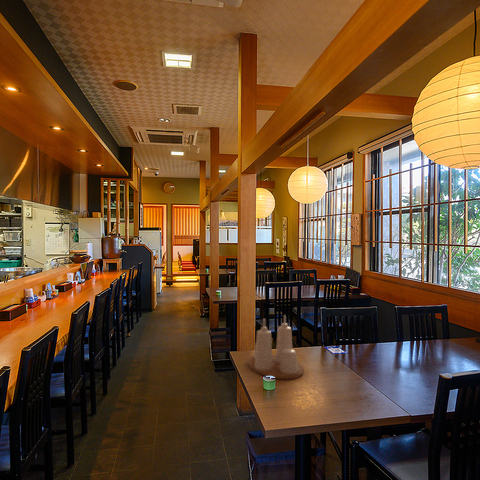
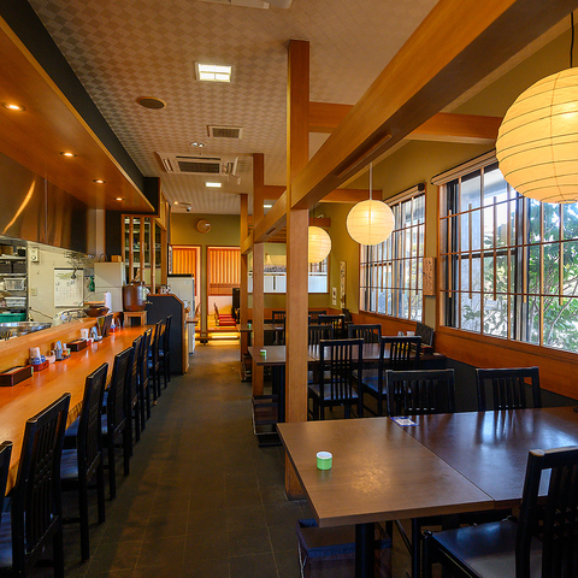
- condiment set (277, 342)
